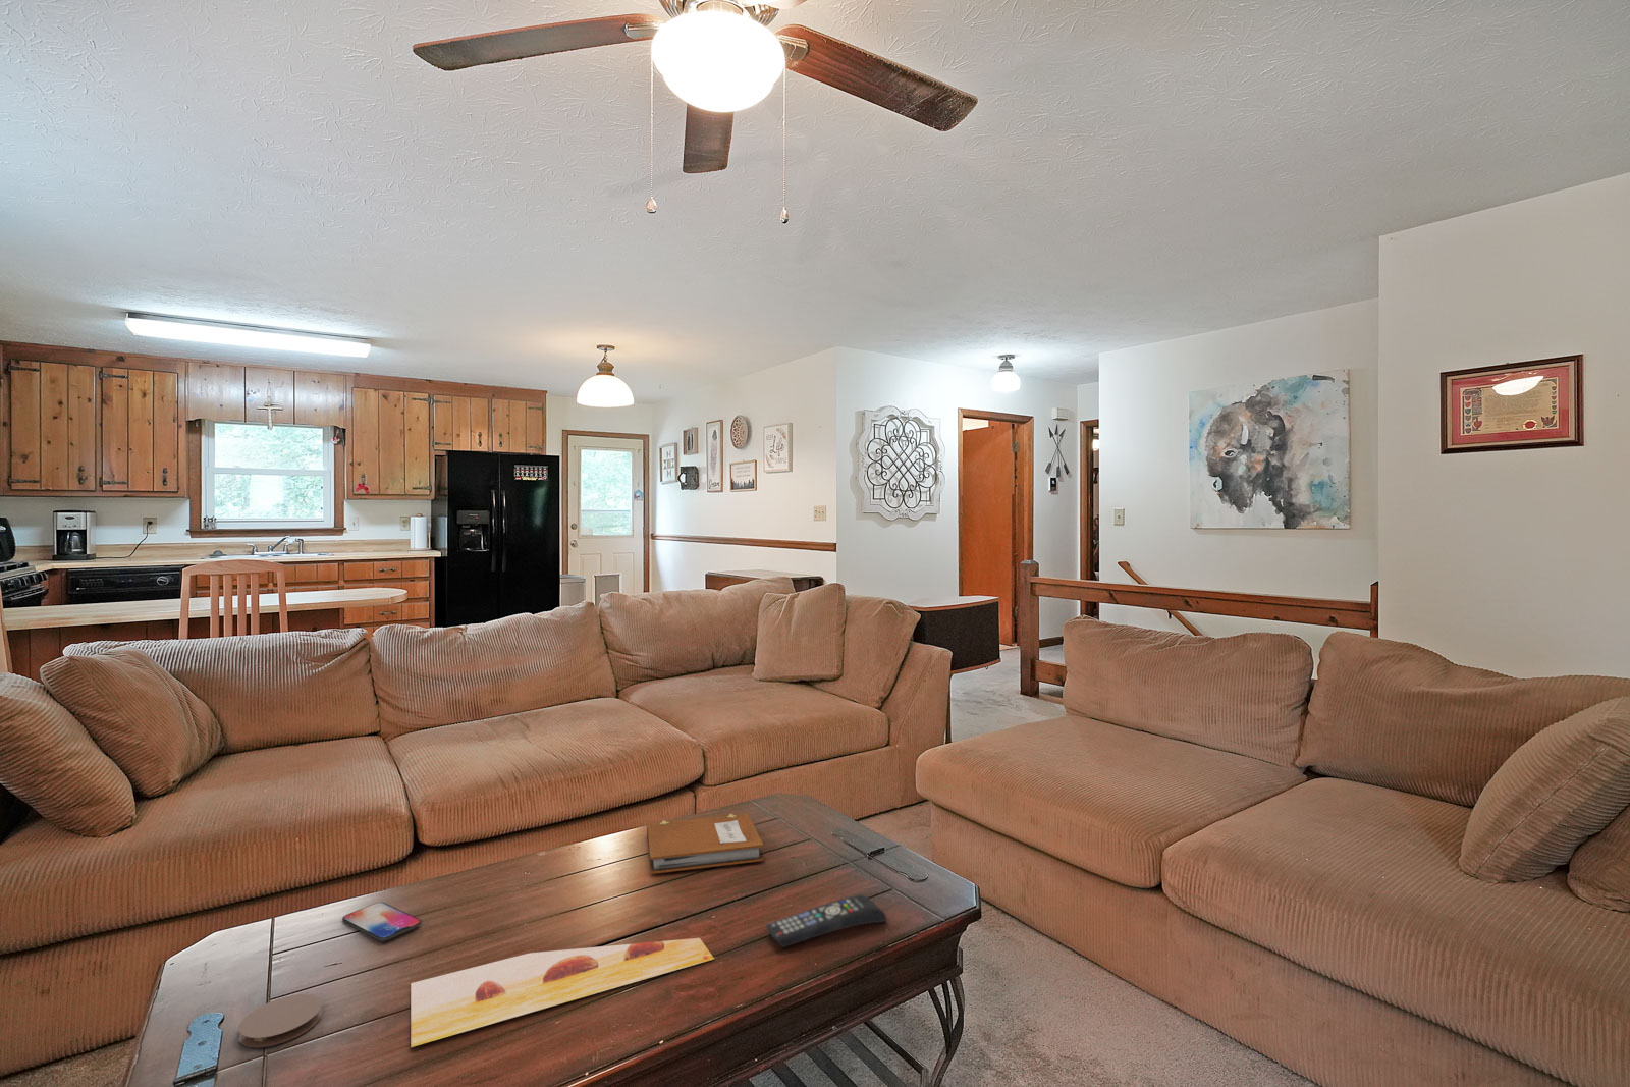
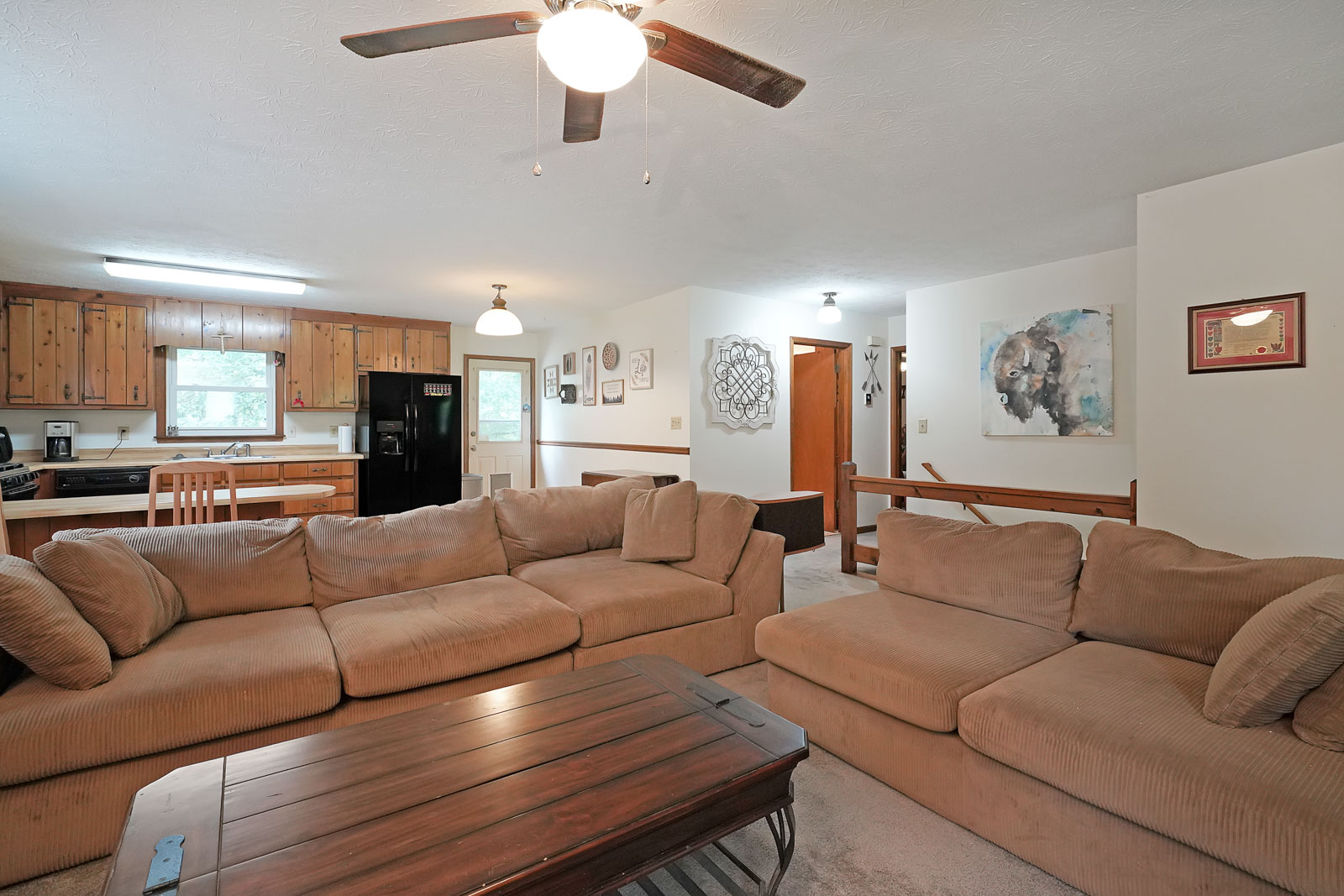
- notebook (705, 840)
- painting (566, 969)
- coaster (281, 1019)
- smartphone (381, 920)
- remote control (827, 918)
